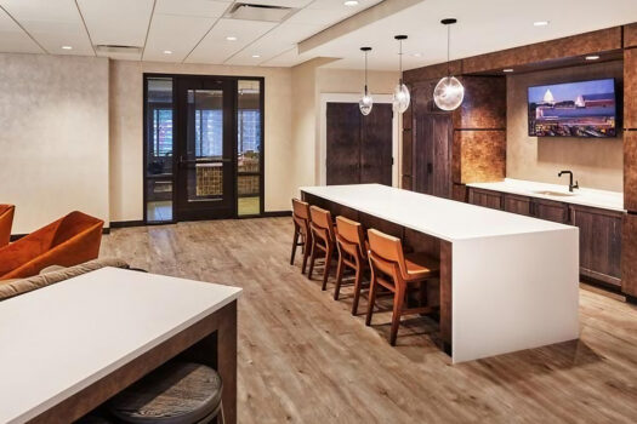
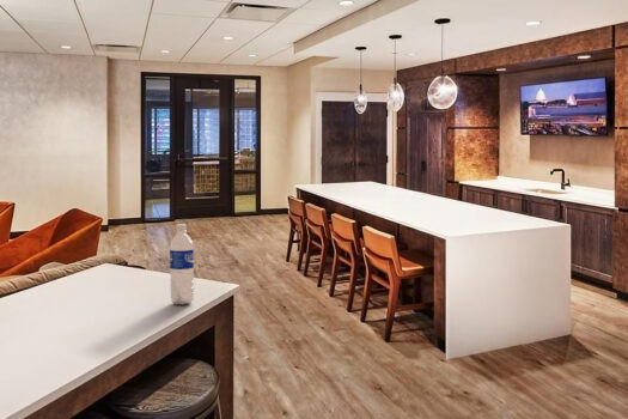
+ water bottle (182, 263)
